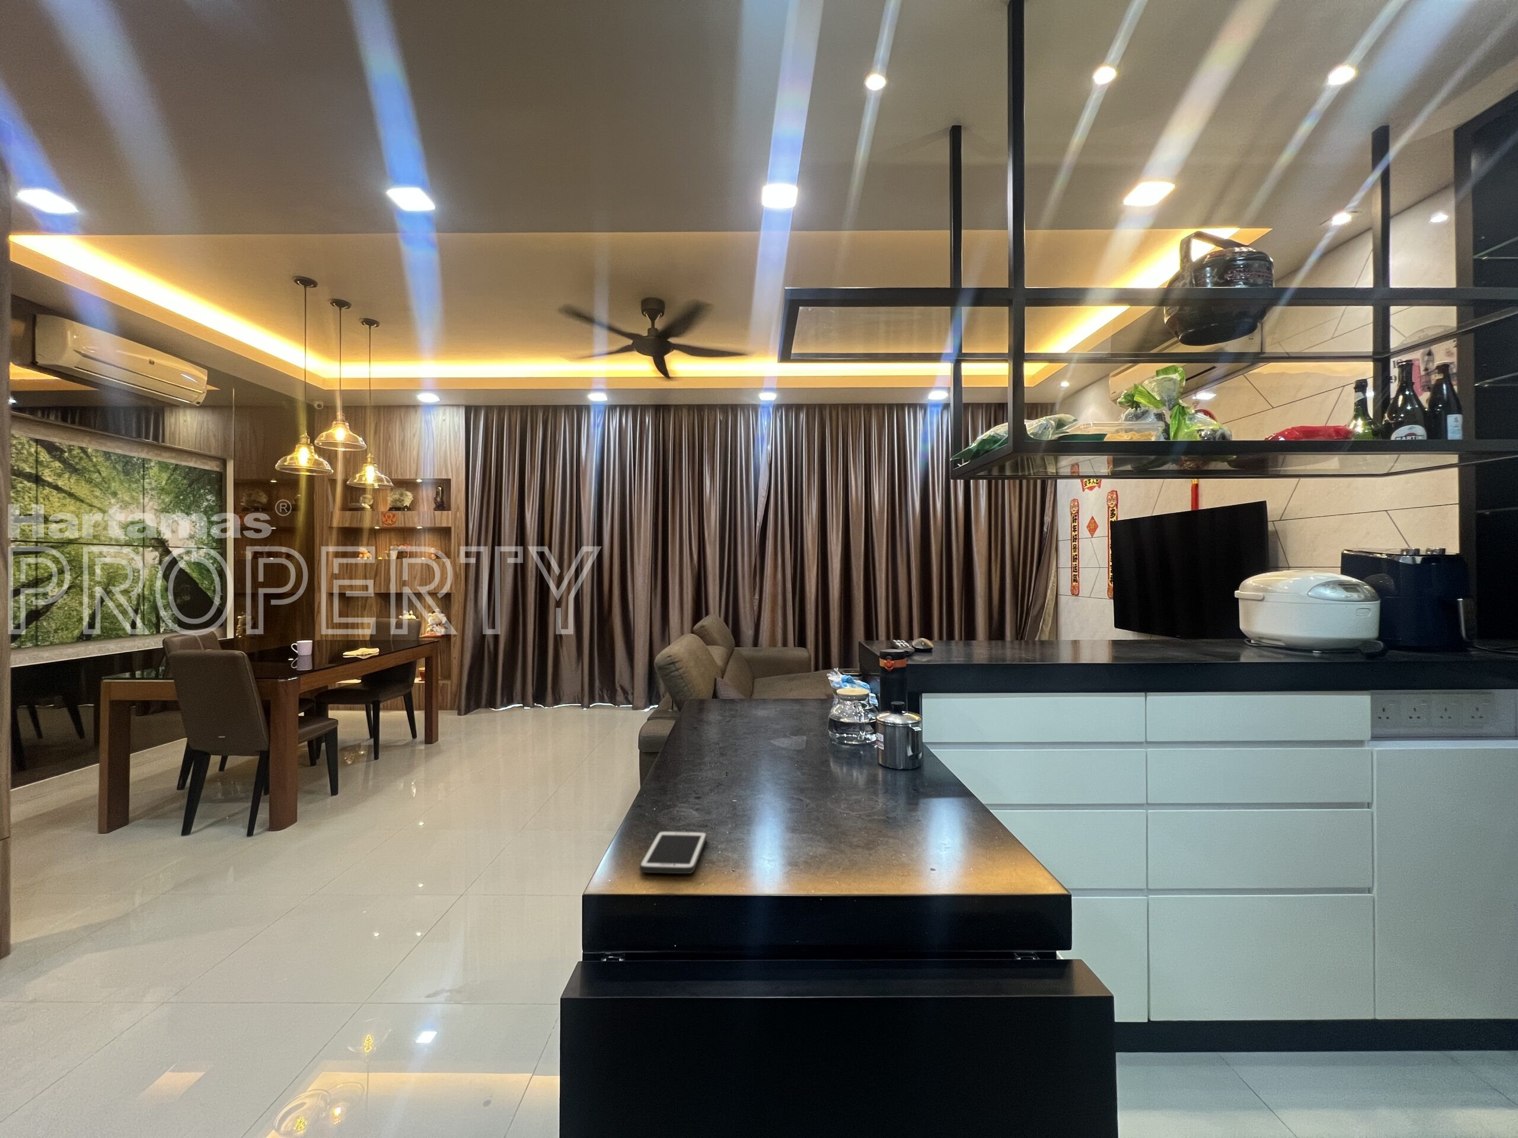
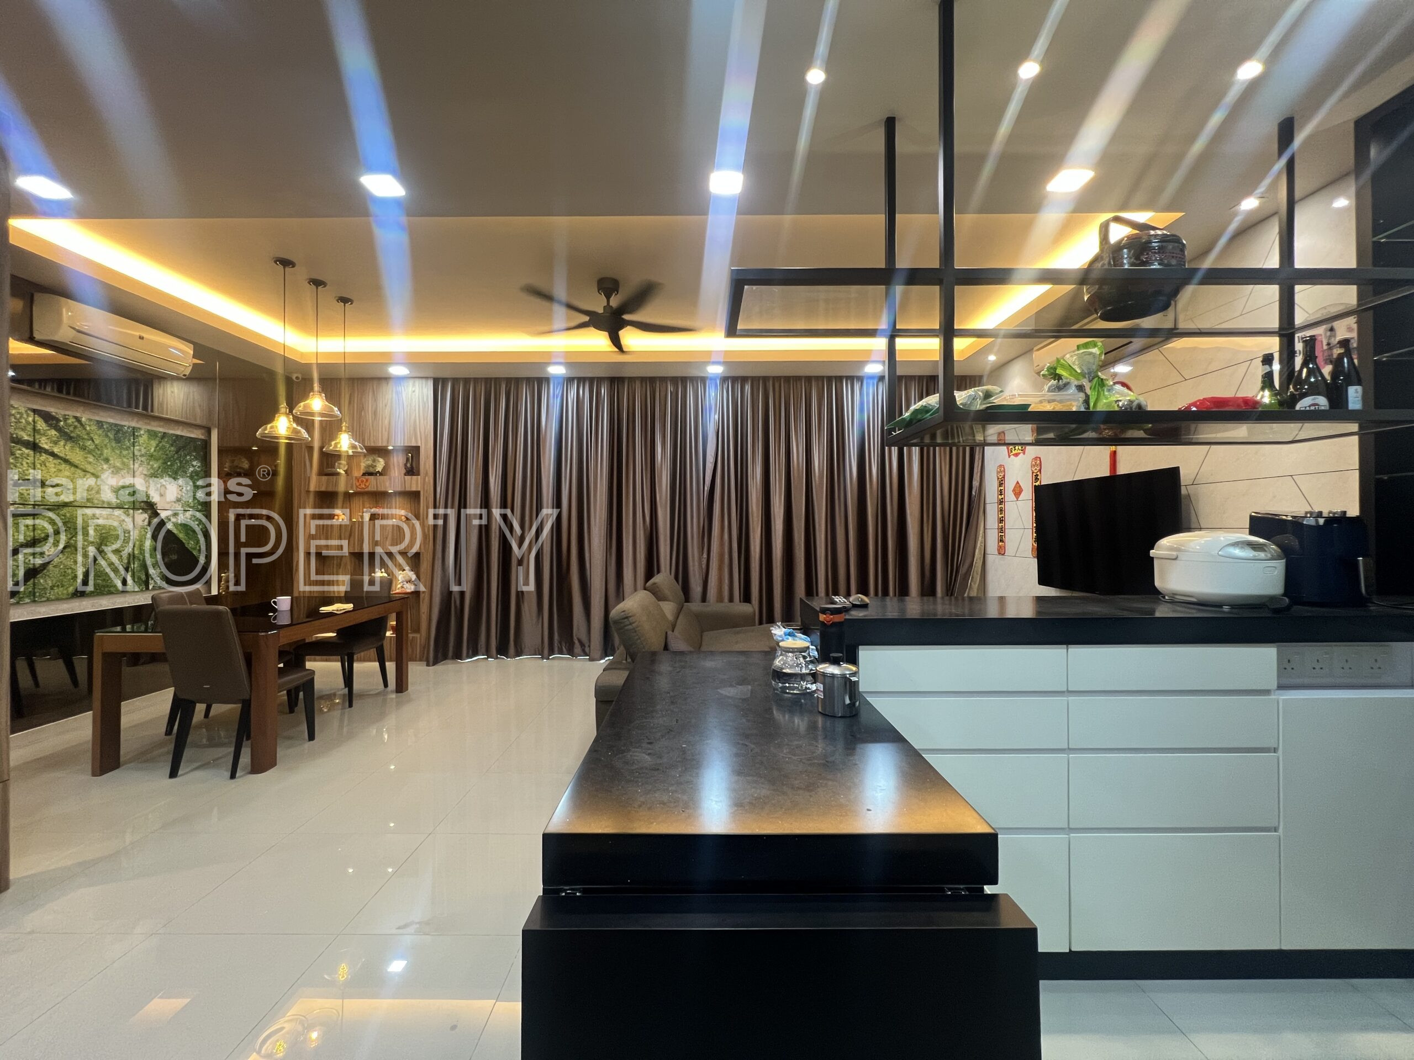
- cell phone (675, 851)
